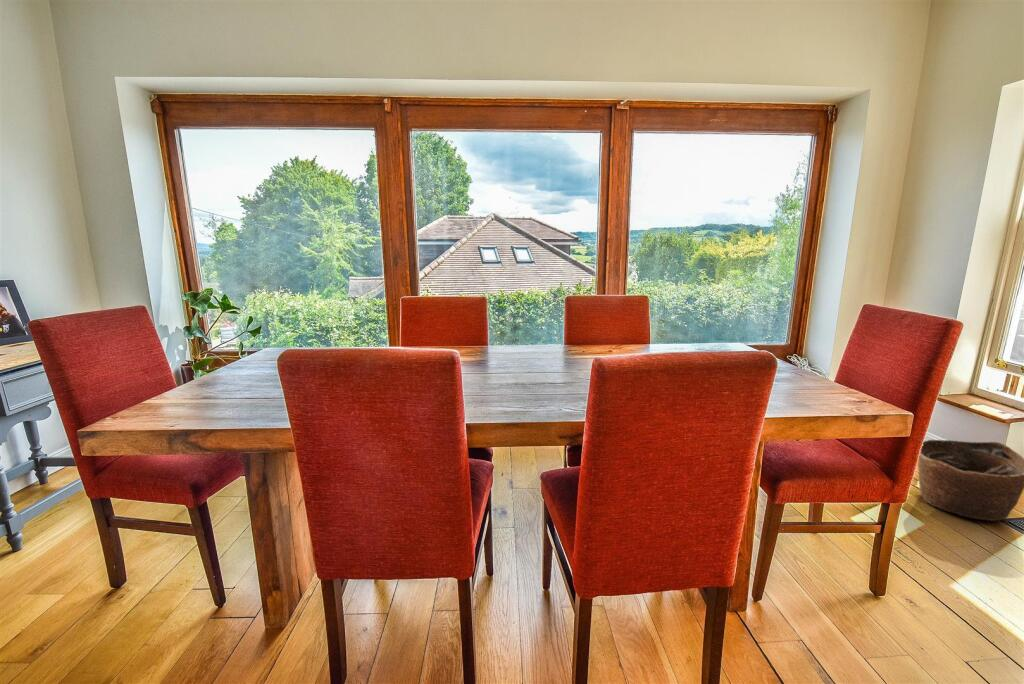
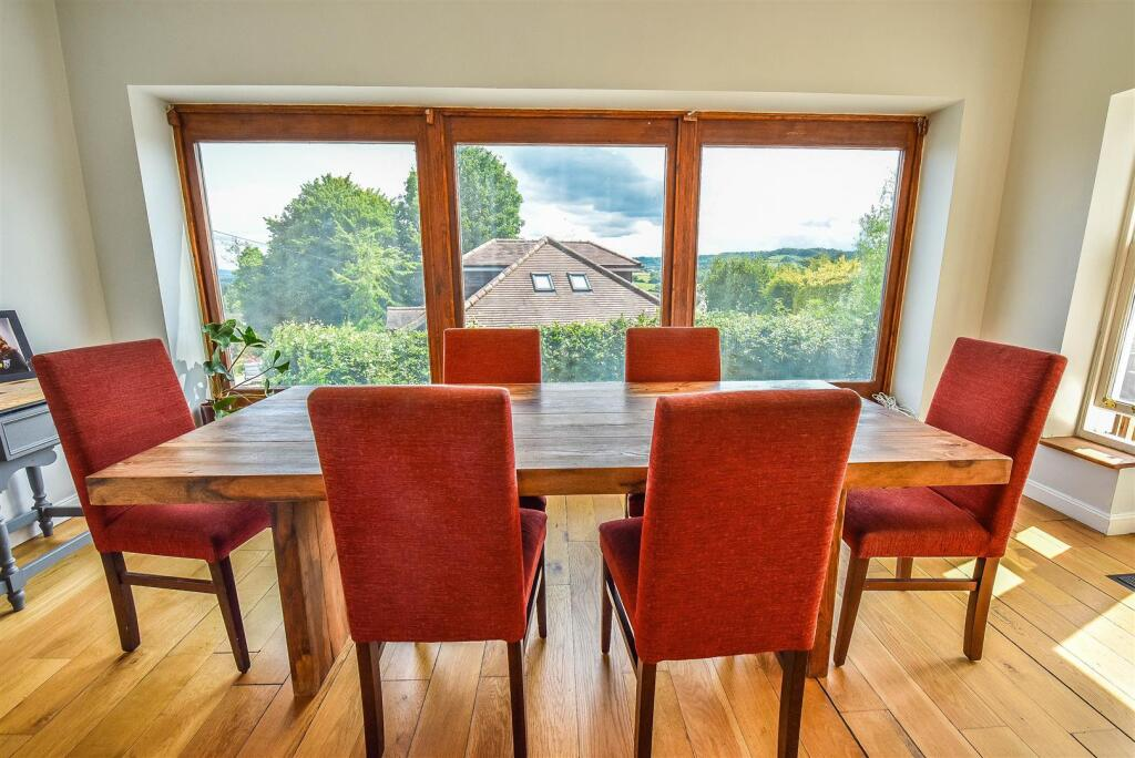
- basket (966, 478)
